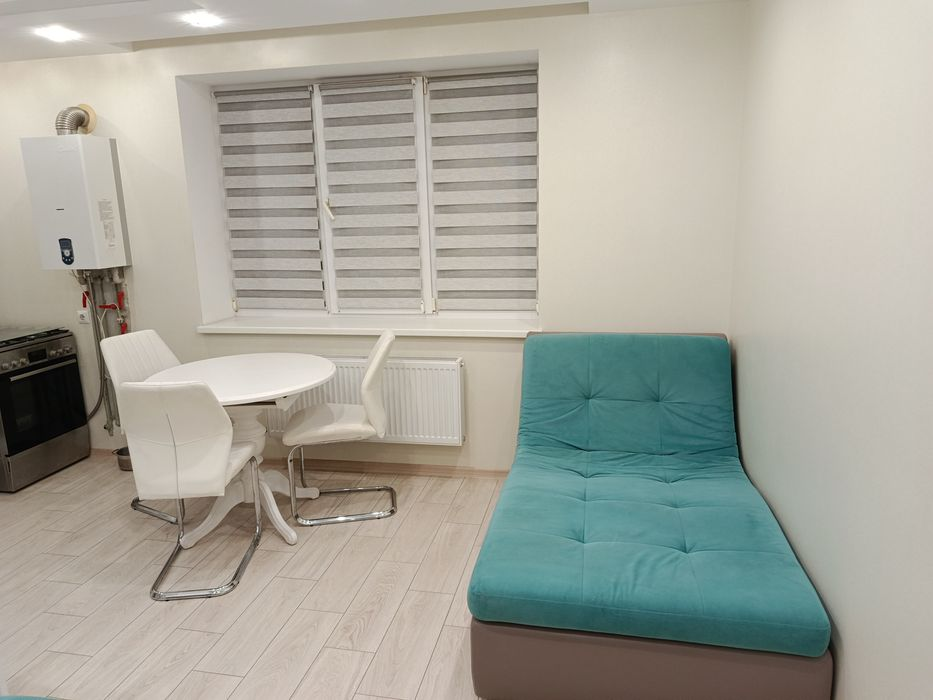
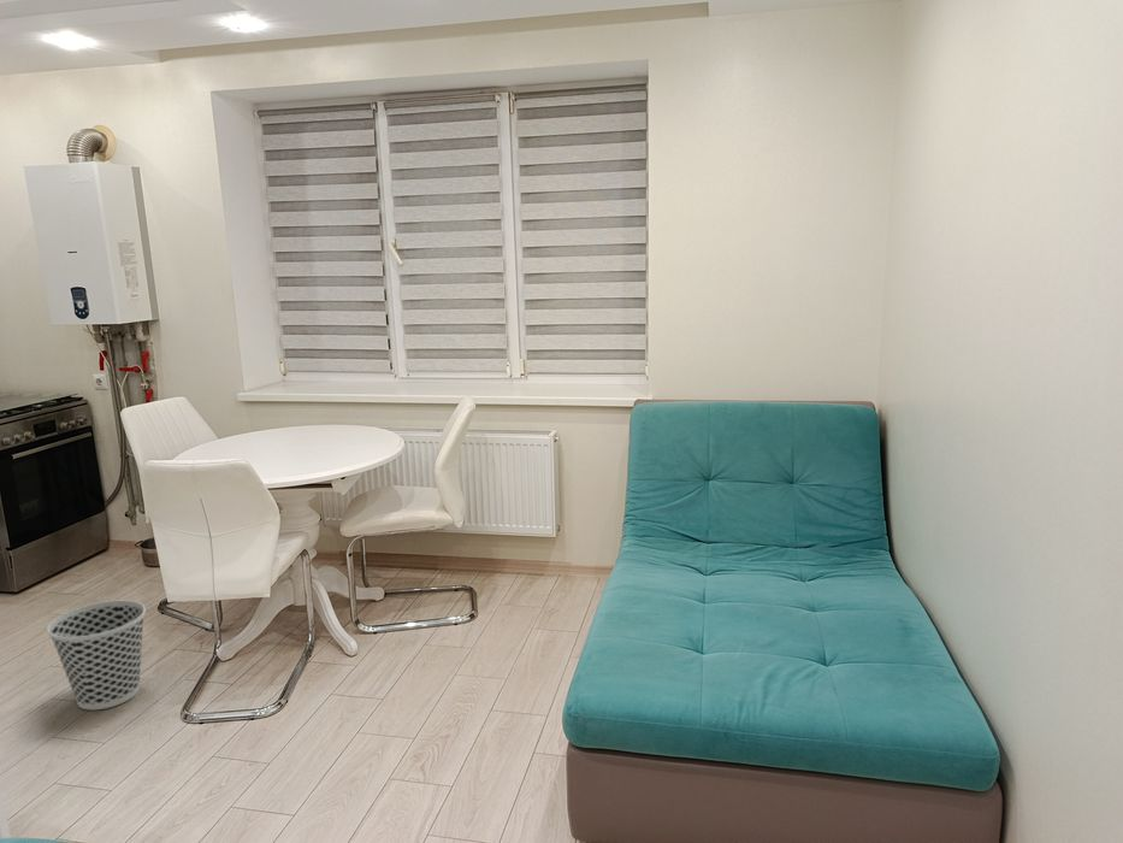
+ wastebasket (102, 656)
